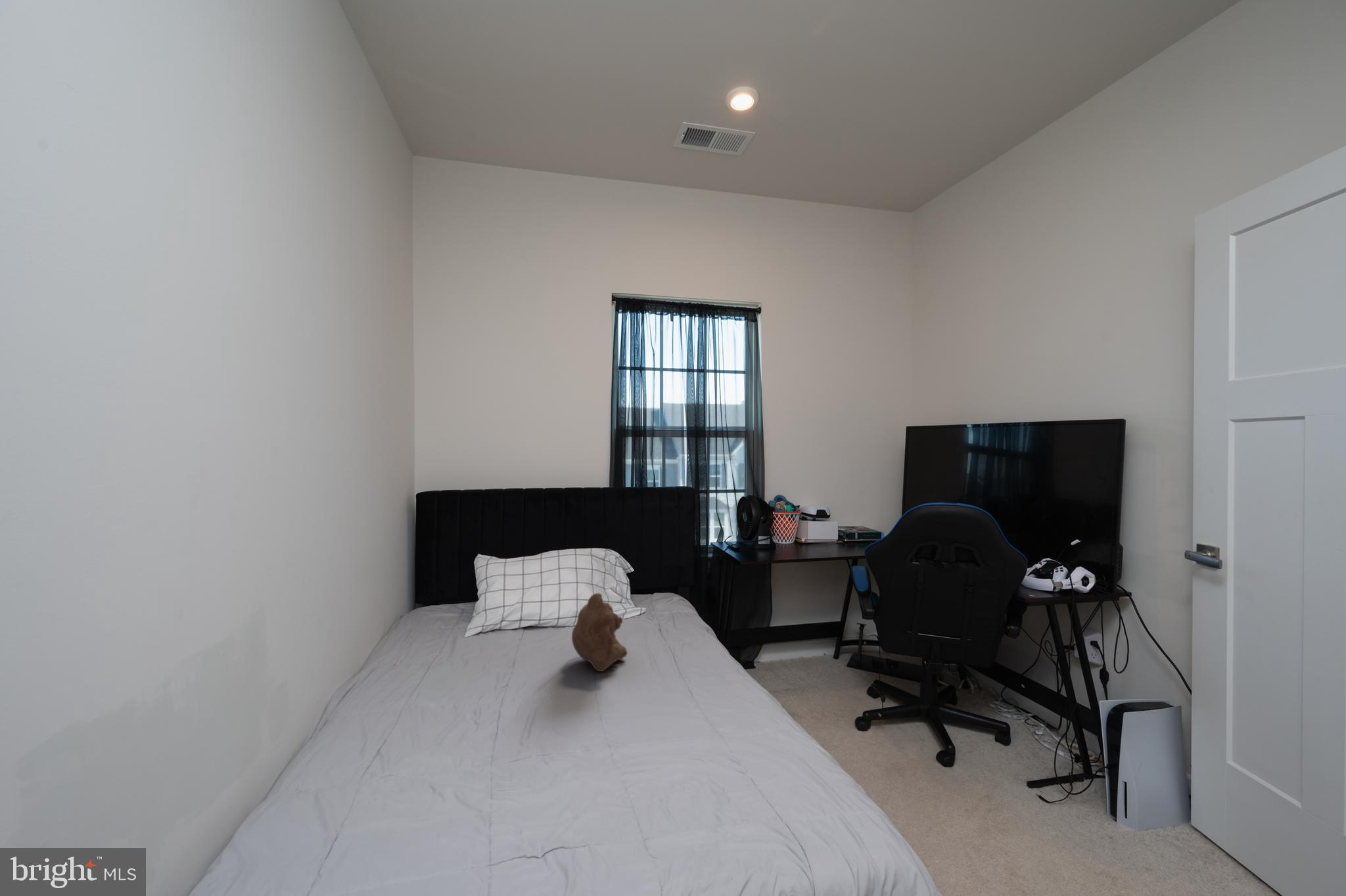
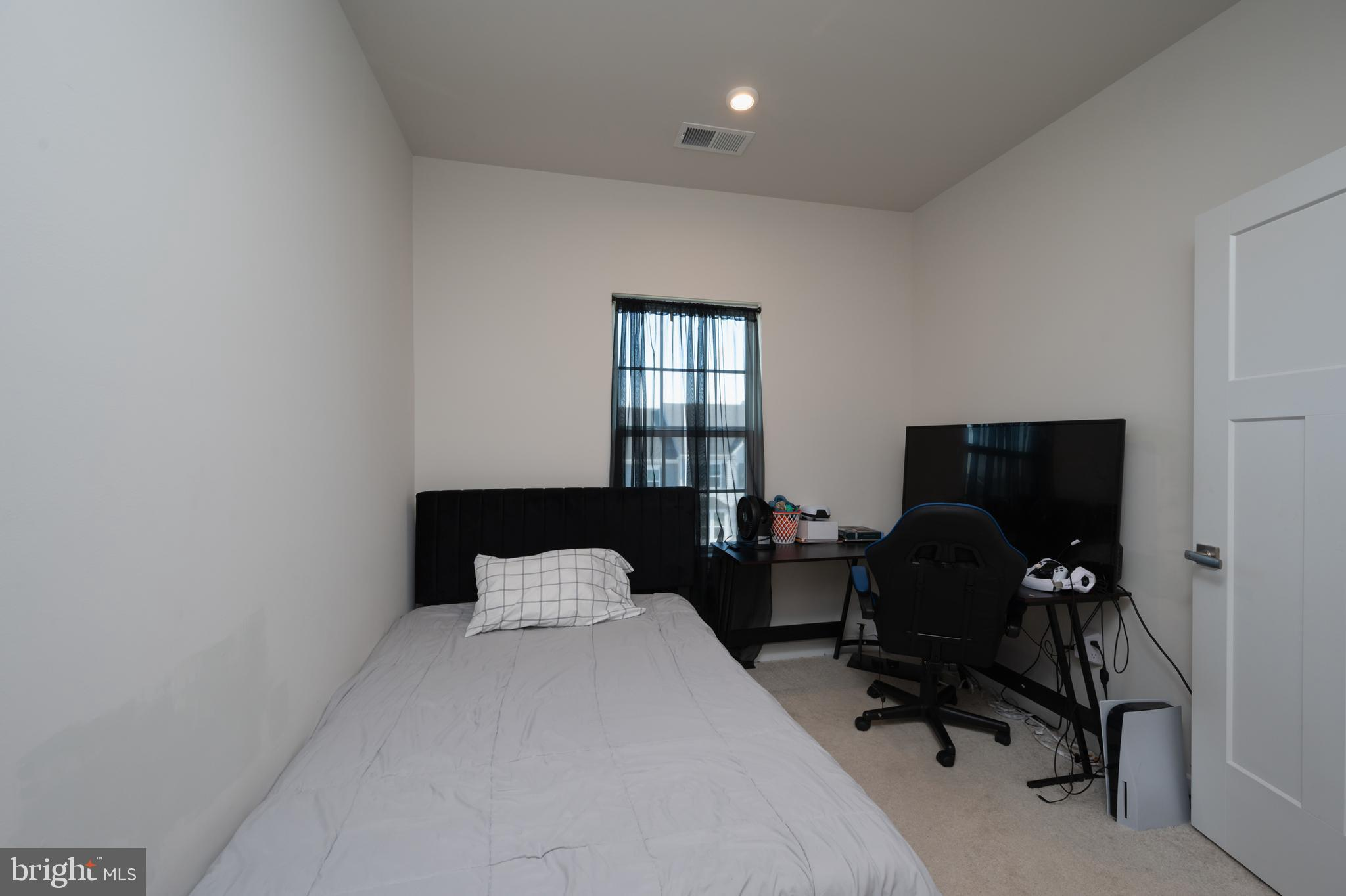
- teddy bear (600, 628)
